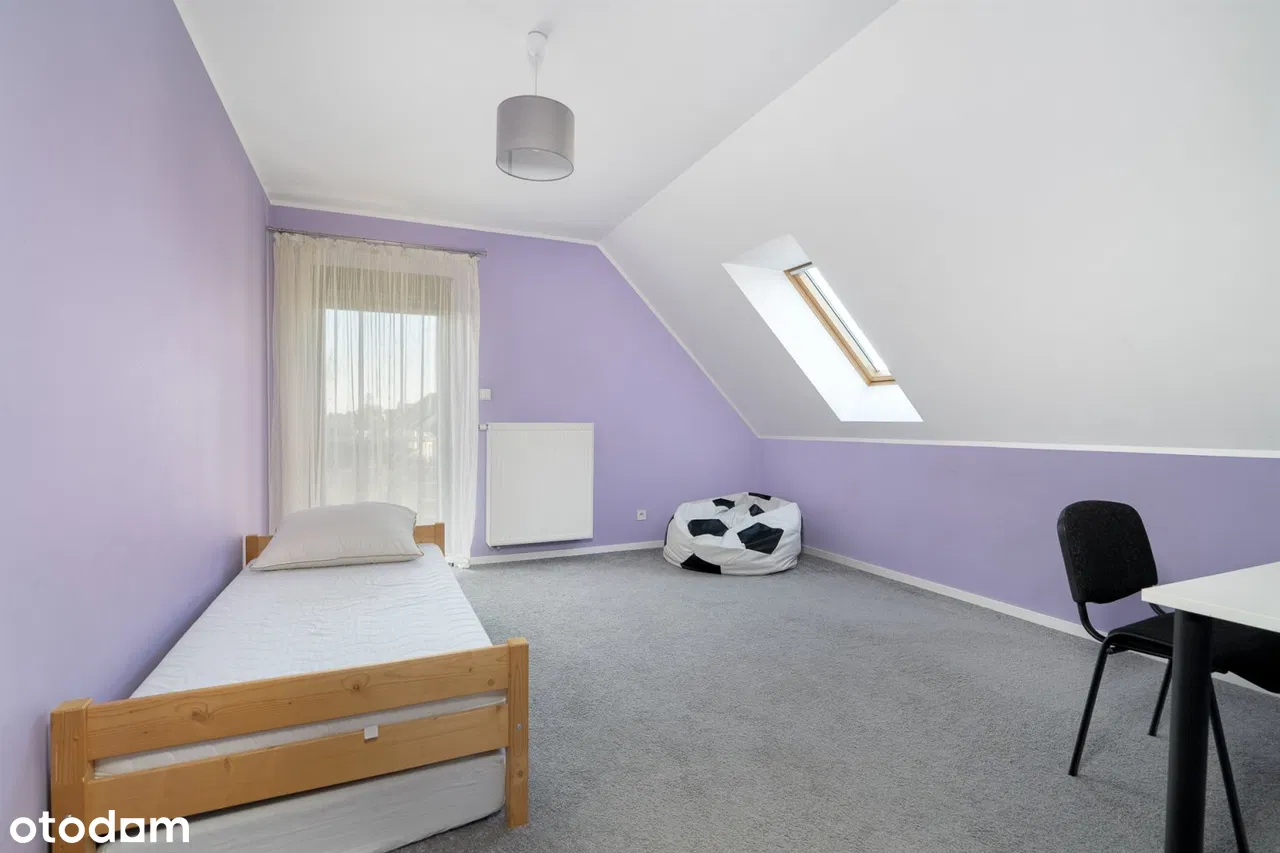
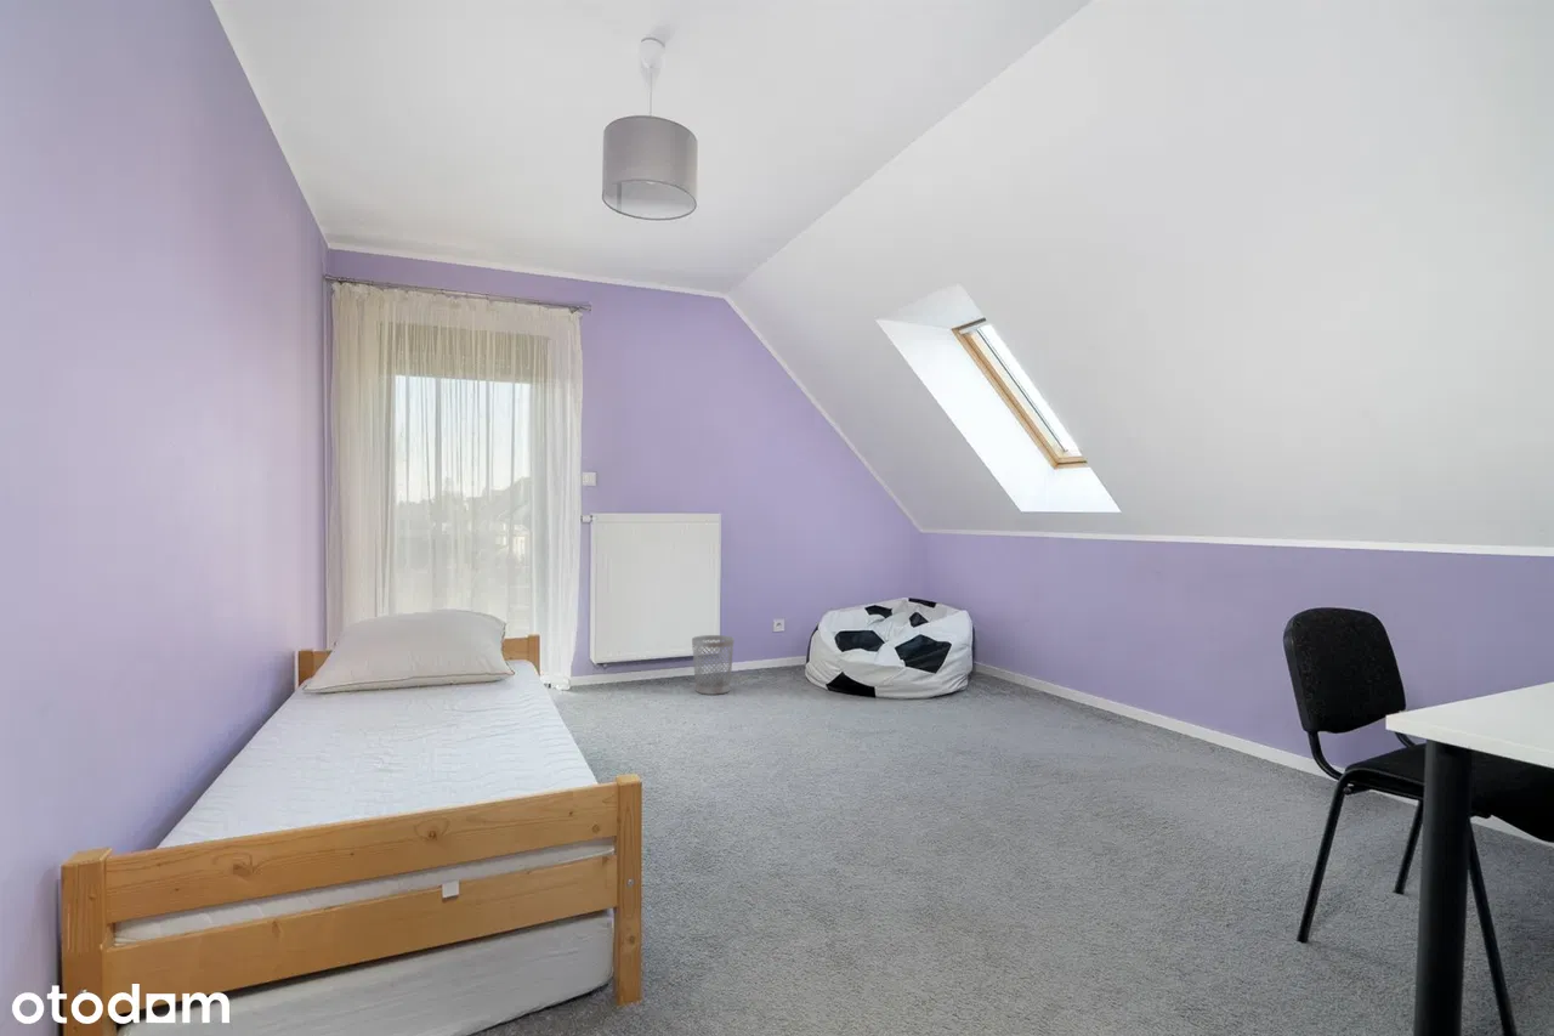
+ wastebasket (713, 663)
